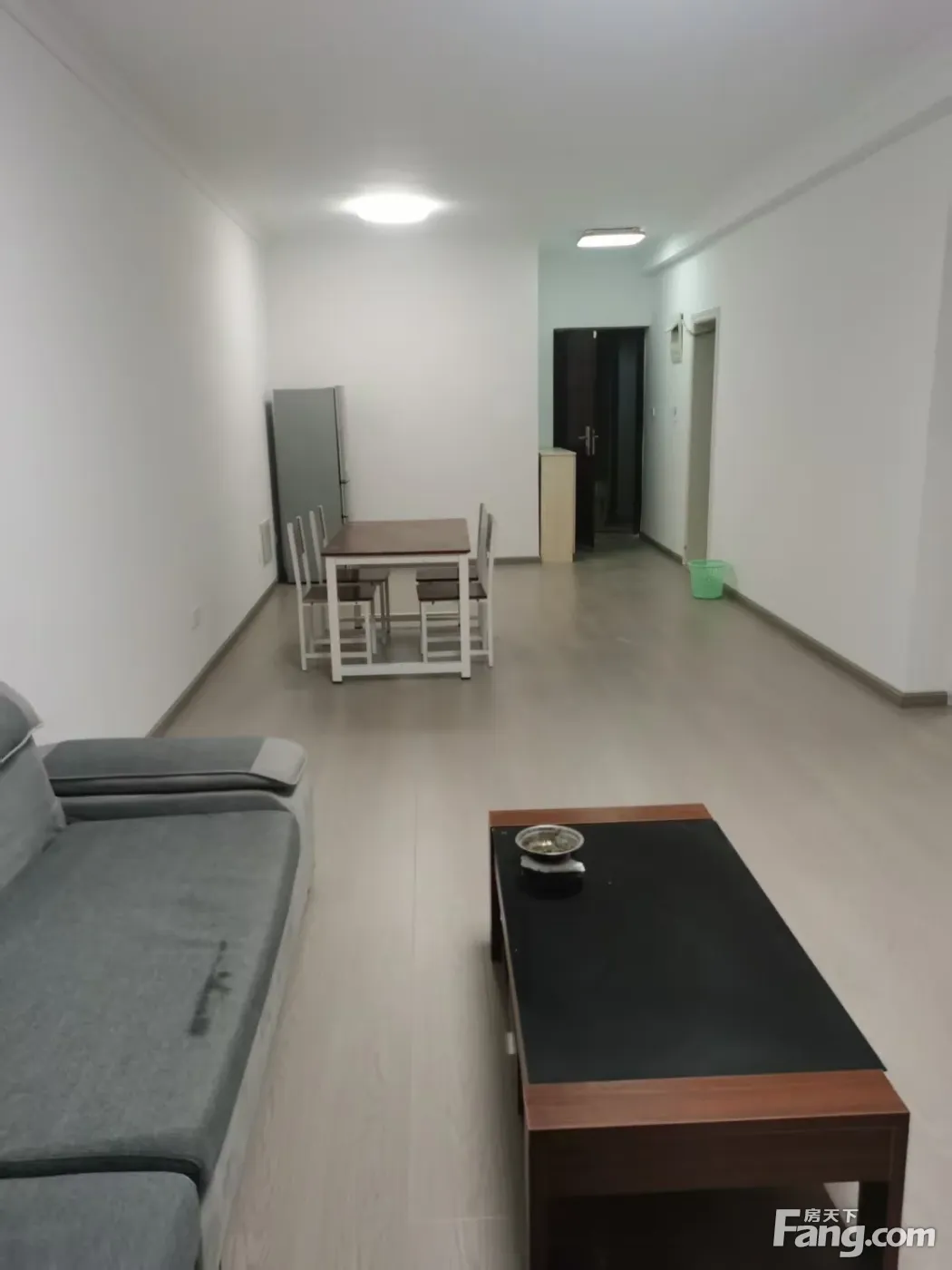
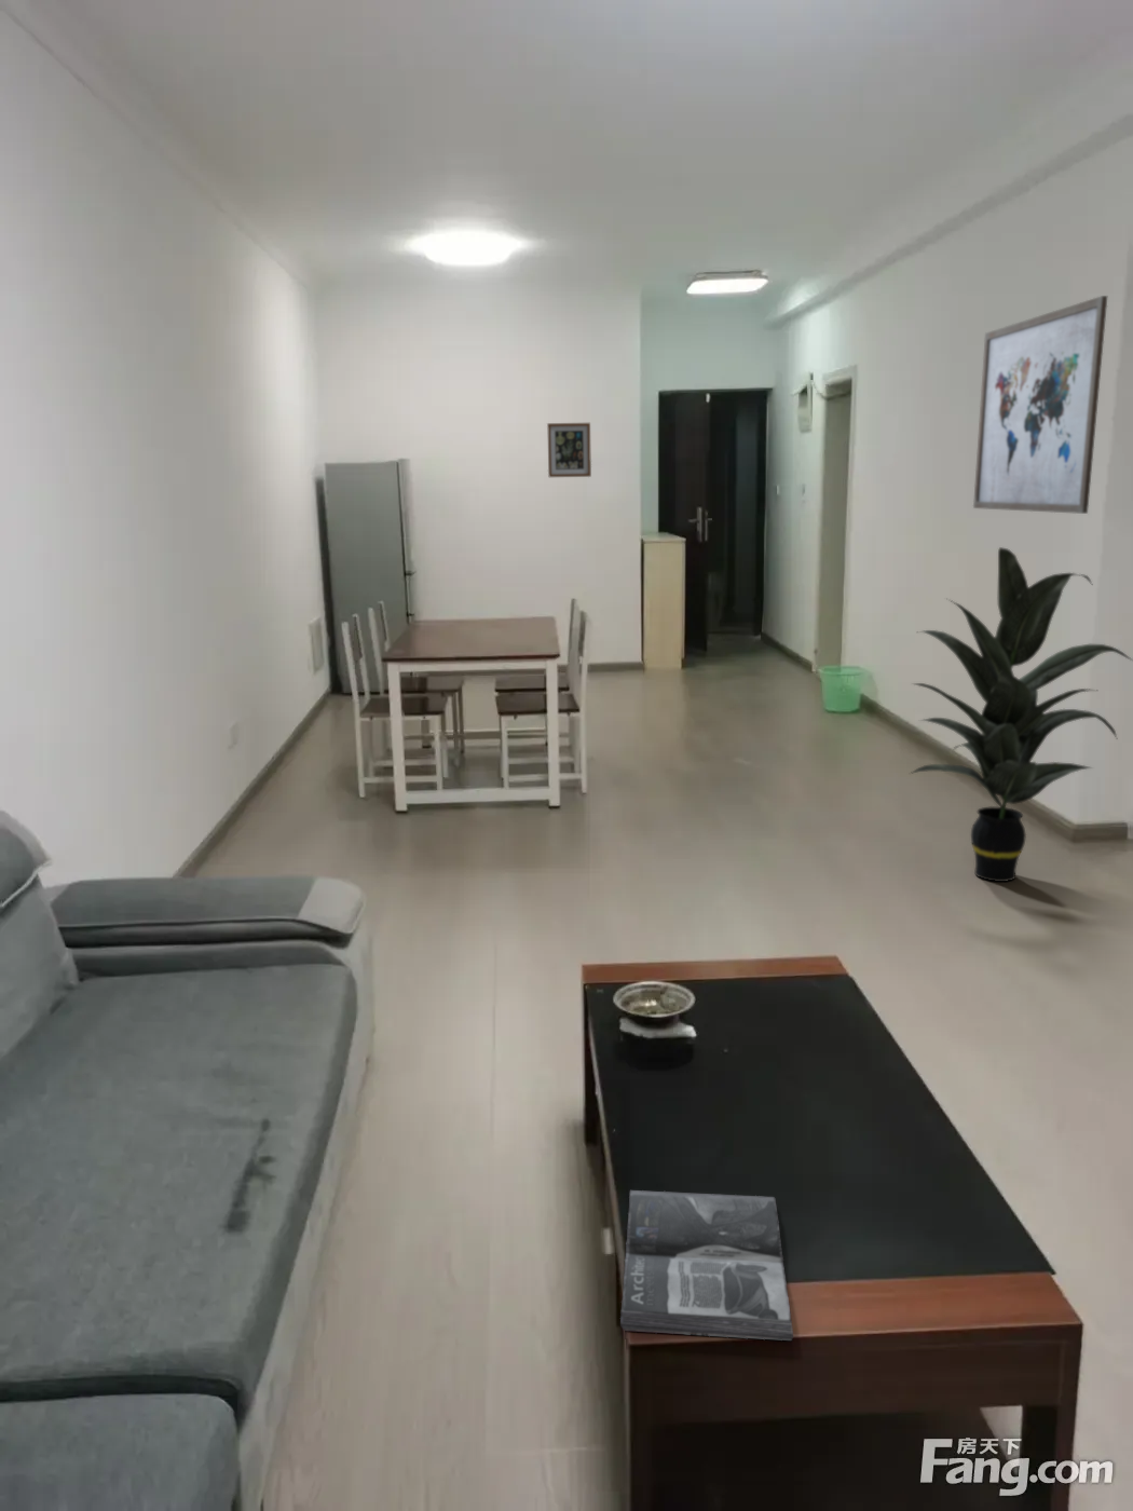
+ indoor plant (1010, 715)
+ wall art (1032, 414)
+ wall art (569, 450)
+ magazine (703, 1255)
